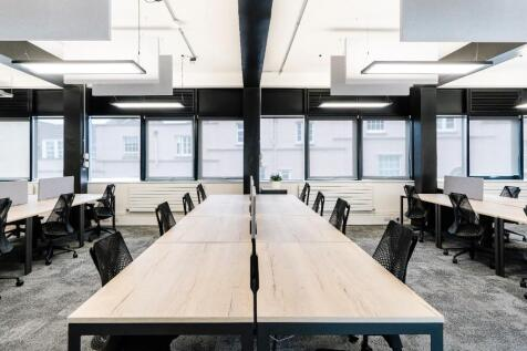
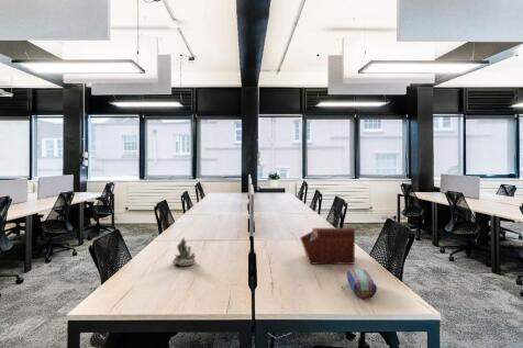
+ sewing box (325, 243)
+ pencil case (360, 281)
+ succulent planter (183, 249)
